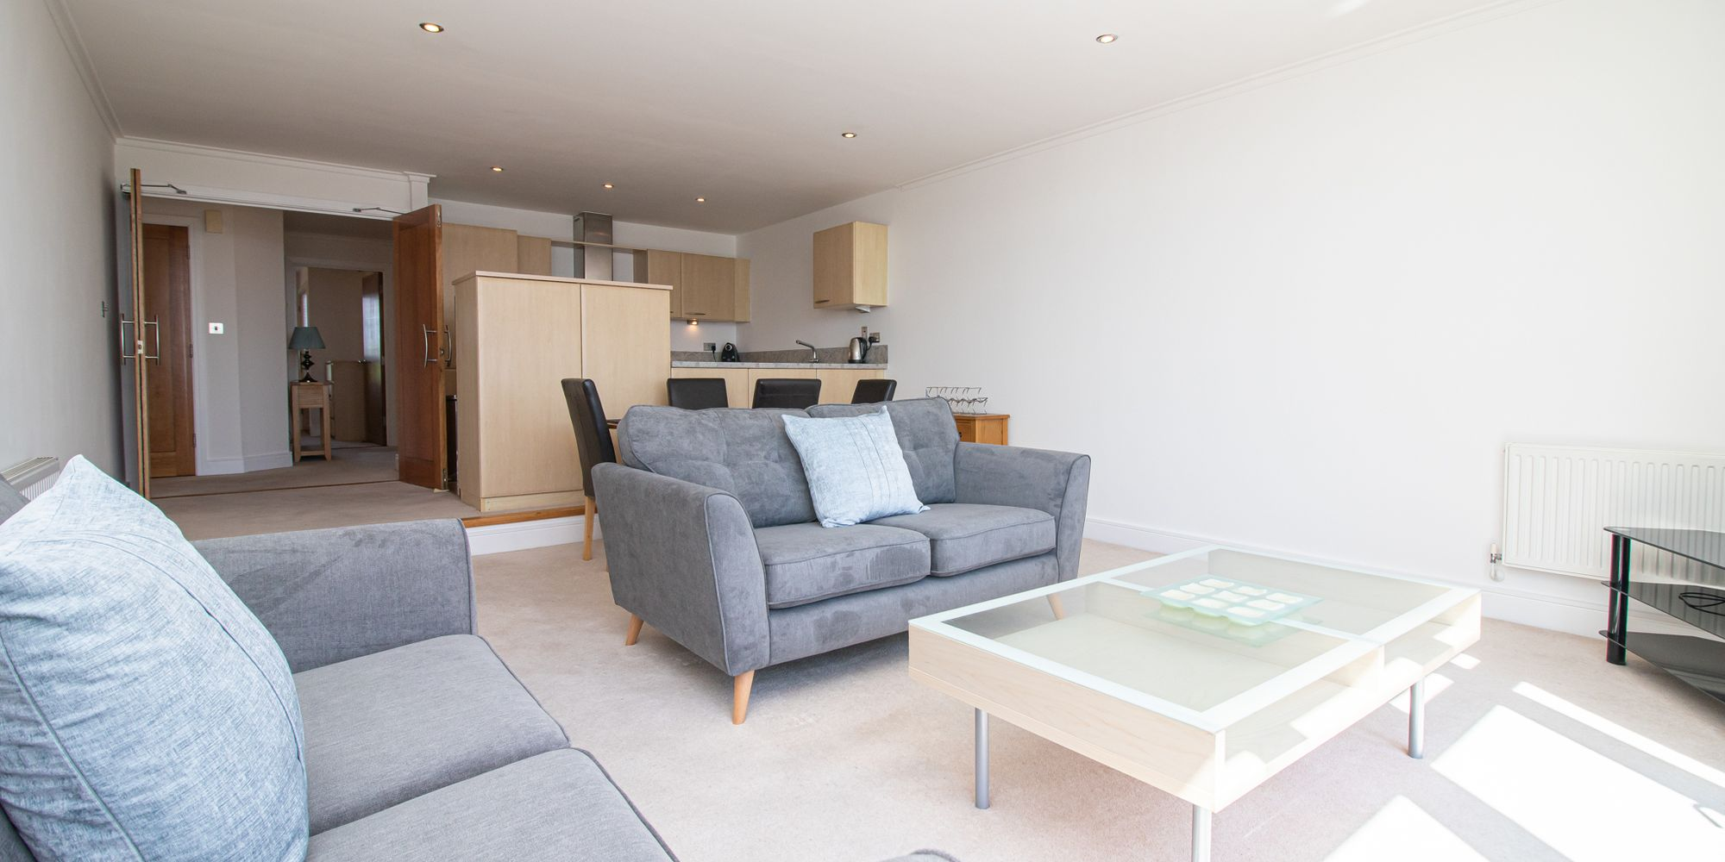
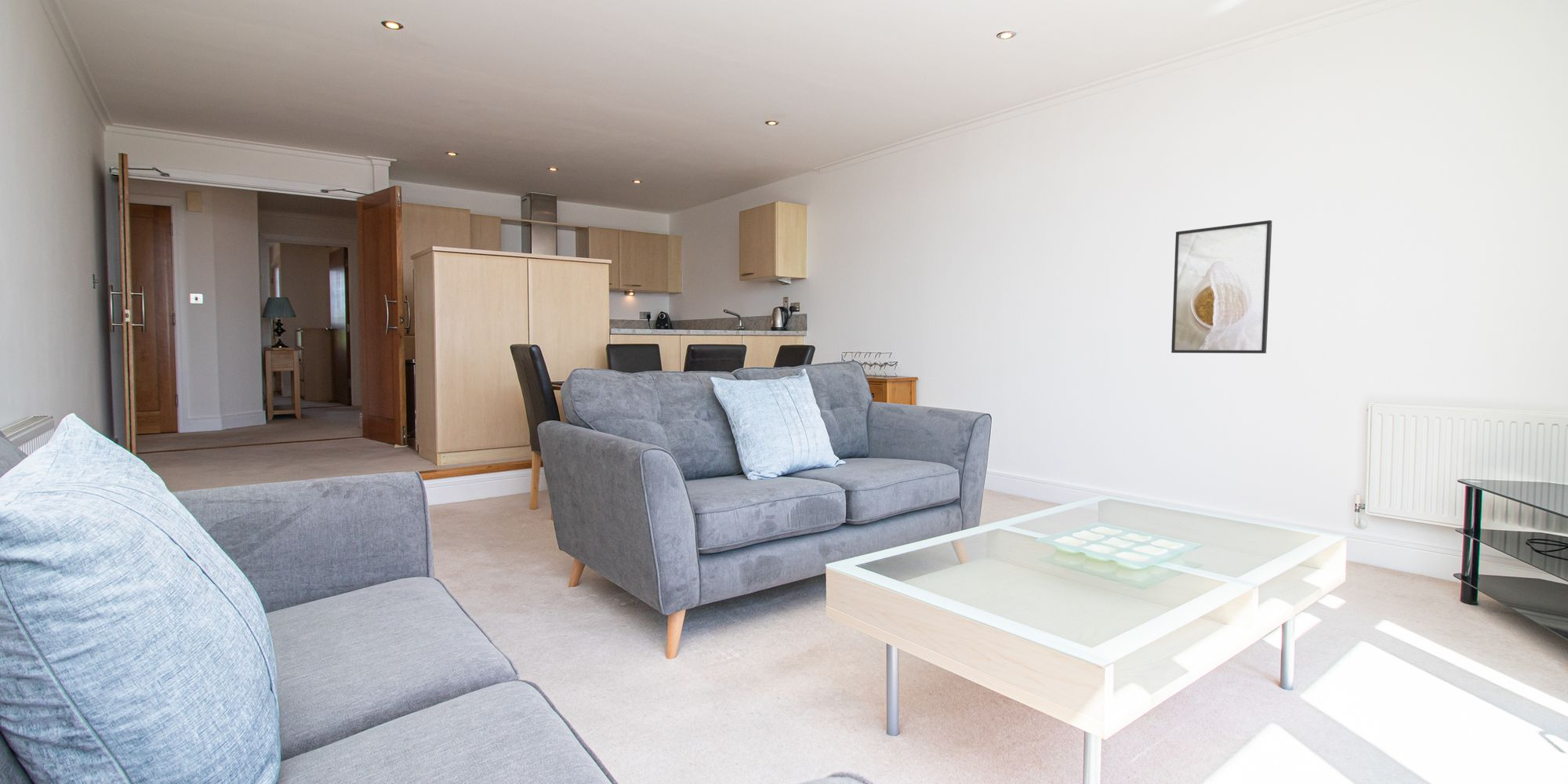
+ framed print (1219, 289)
